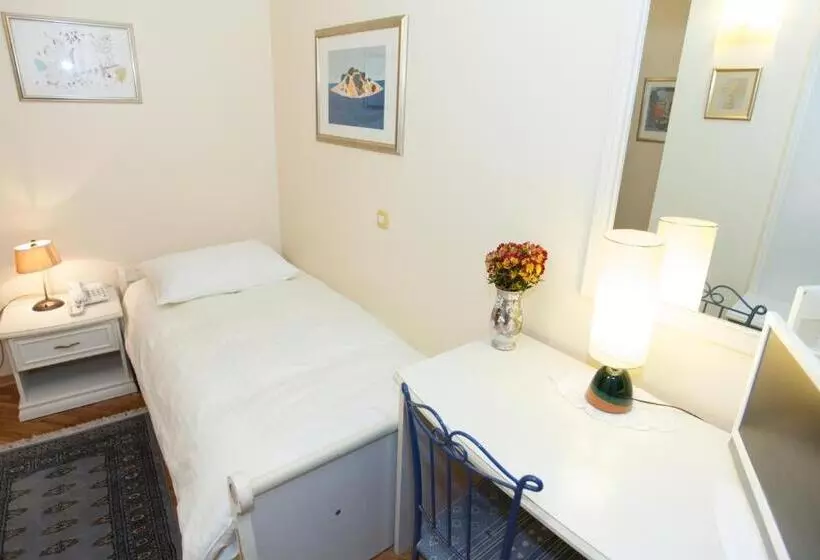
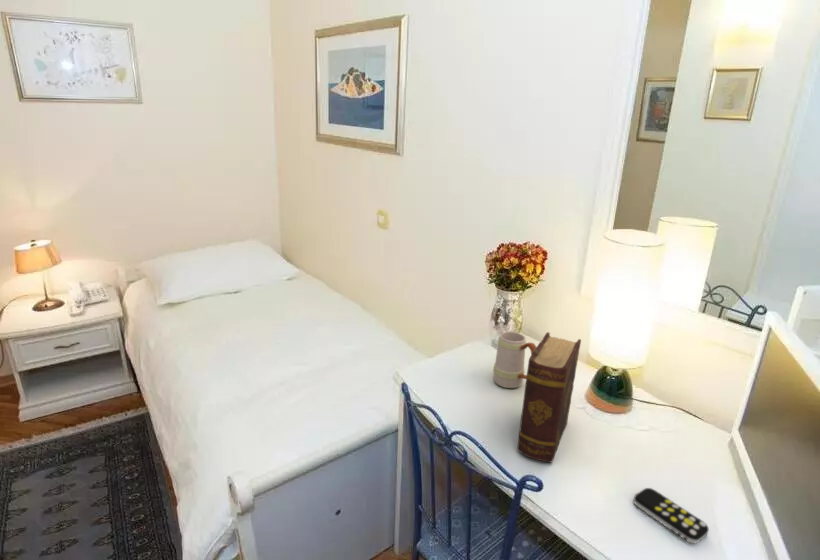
+ diary (548, 395)
+ remote control (669, 513)
+ mug (515, 361)
